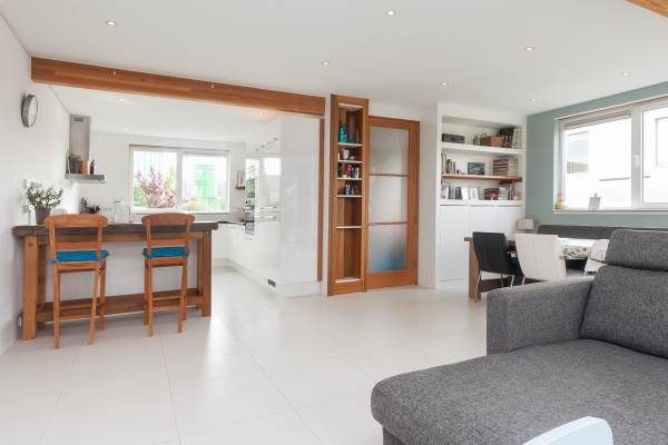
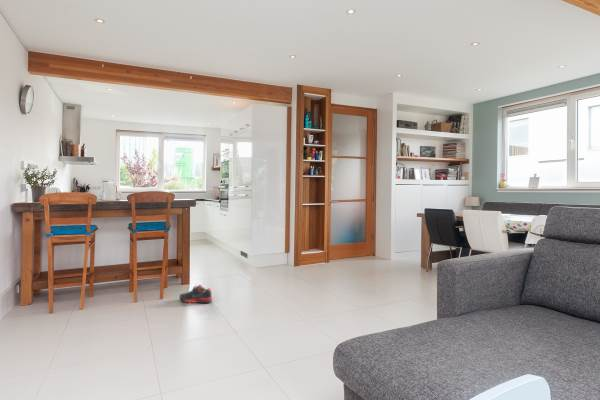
+ shoe (195, 292)
